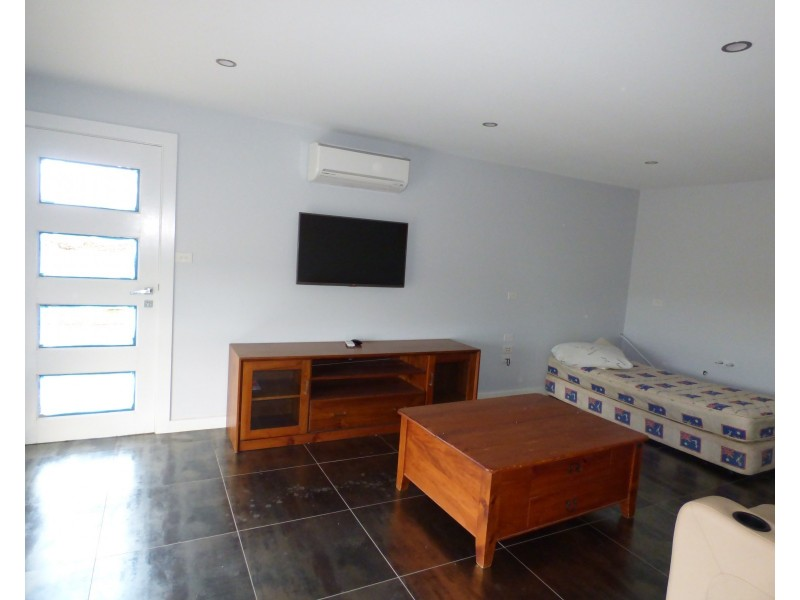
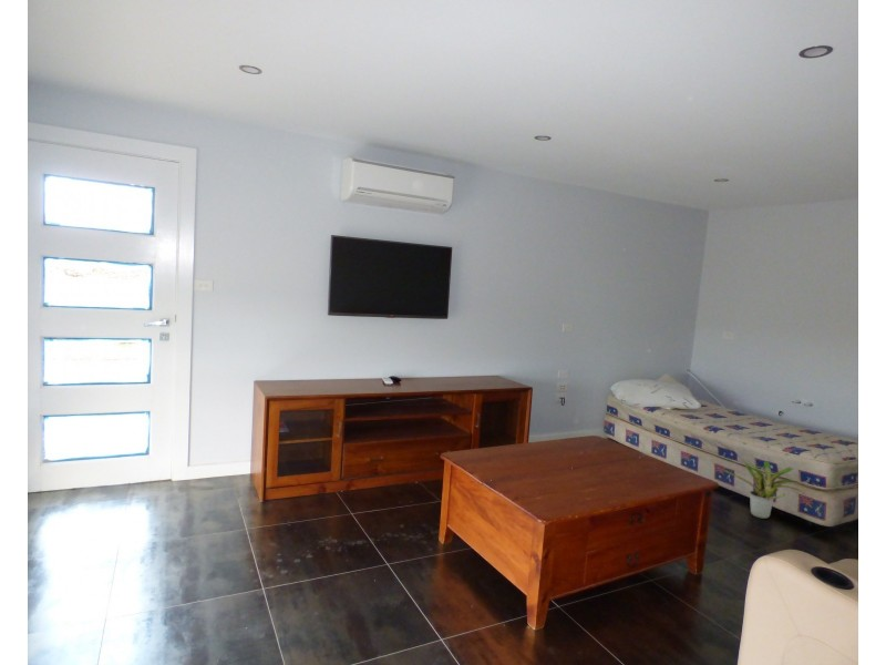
+ potted plant (764, 489)
